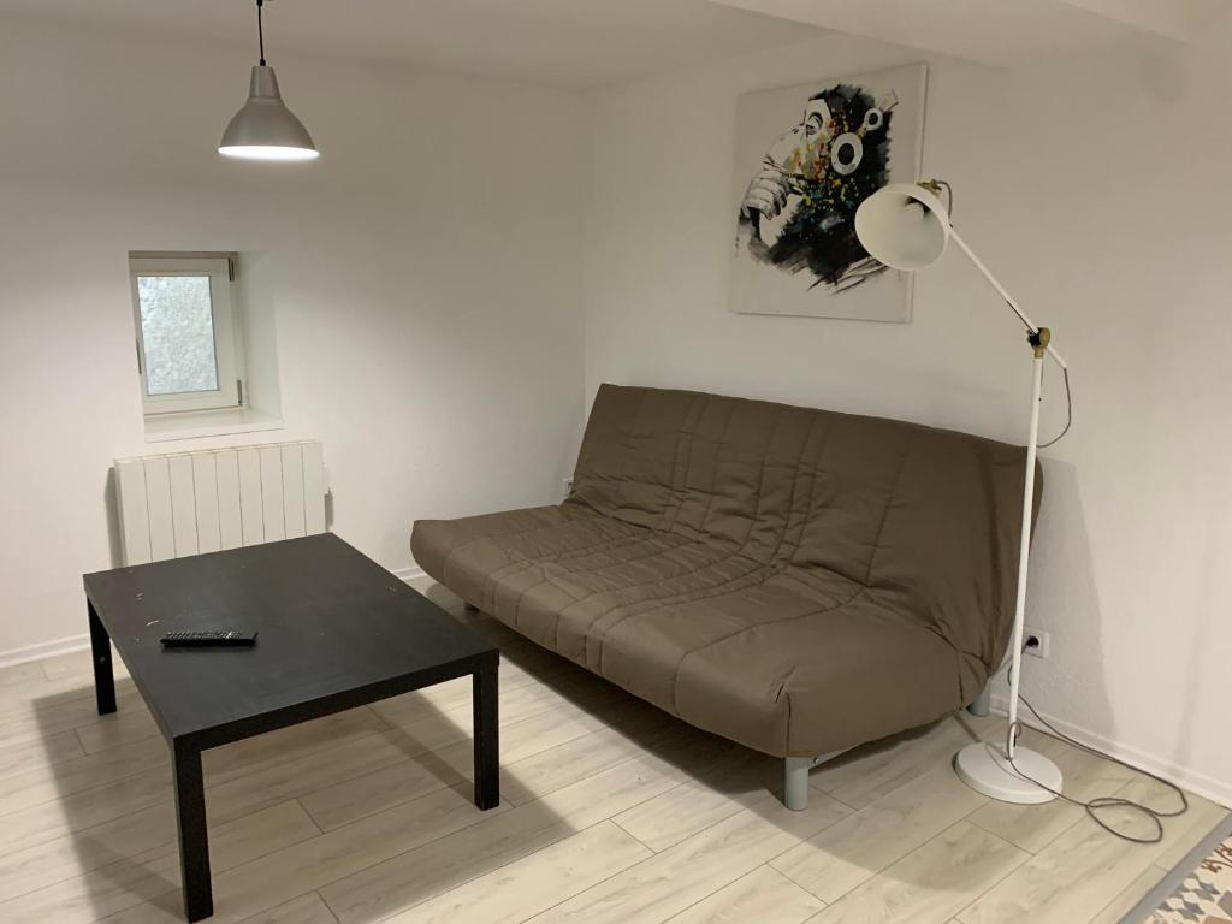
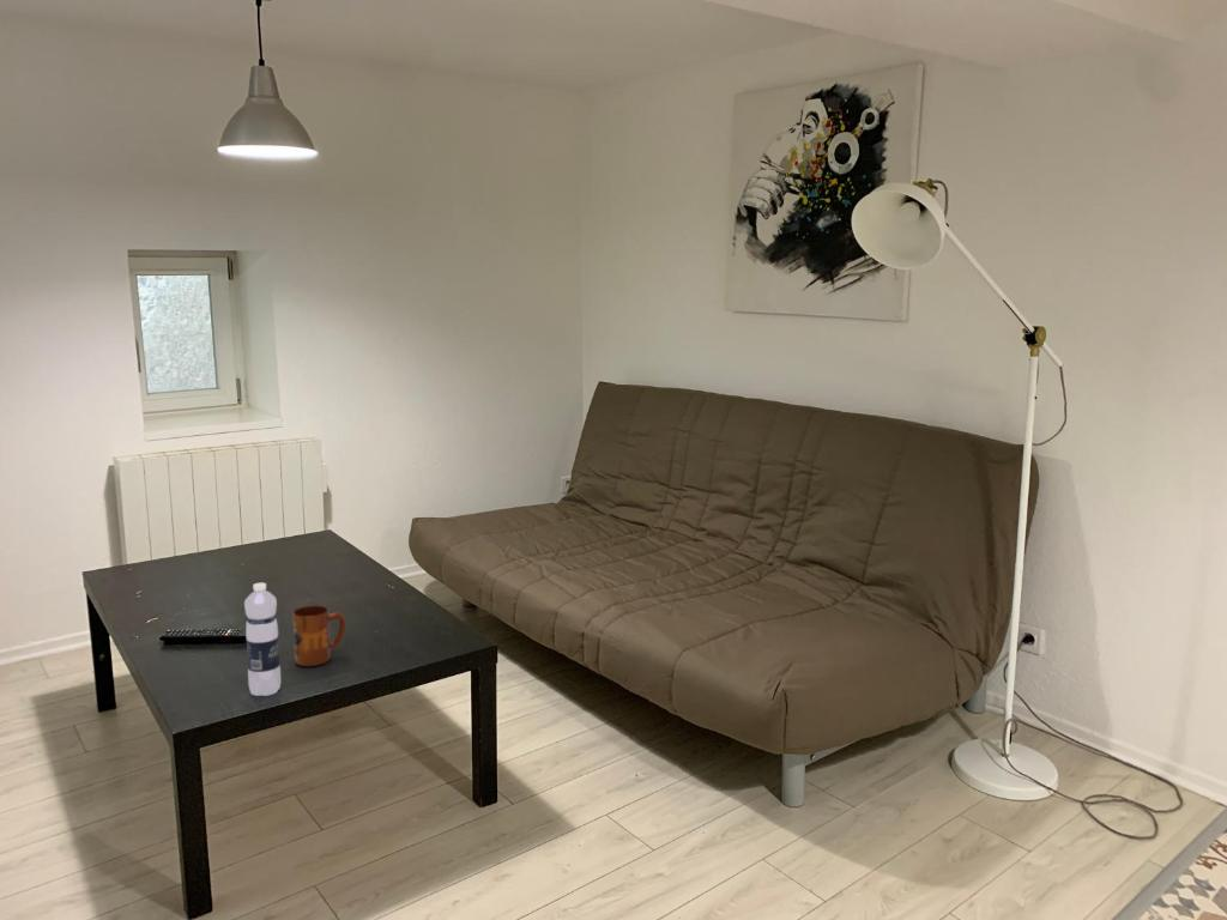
+ mug (320, 634)
+ water bottle (262, 637)
